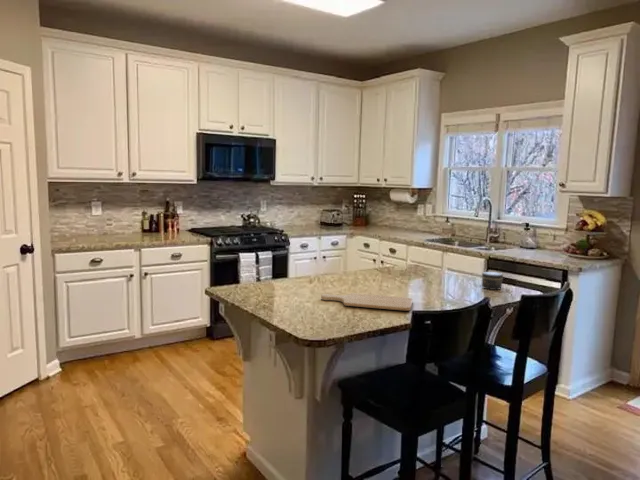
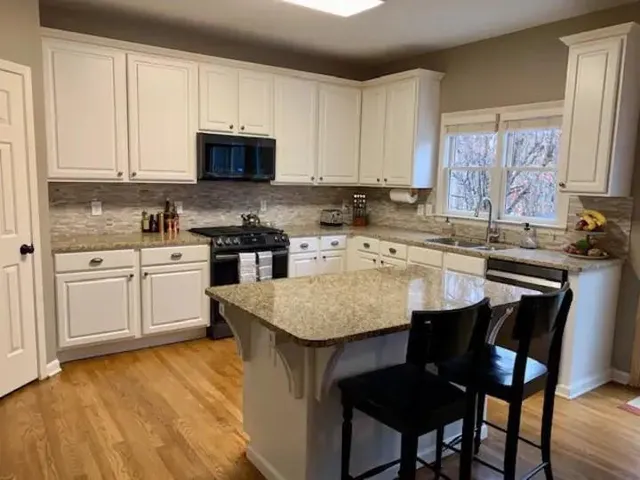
- chopping board (365, 300)
- jar (492, 280)
